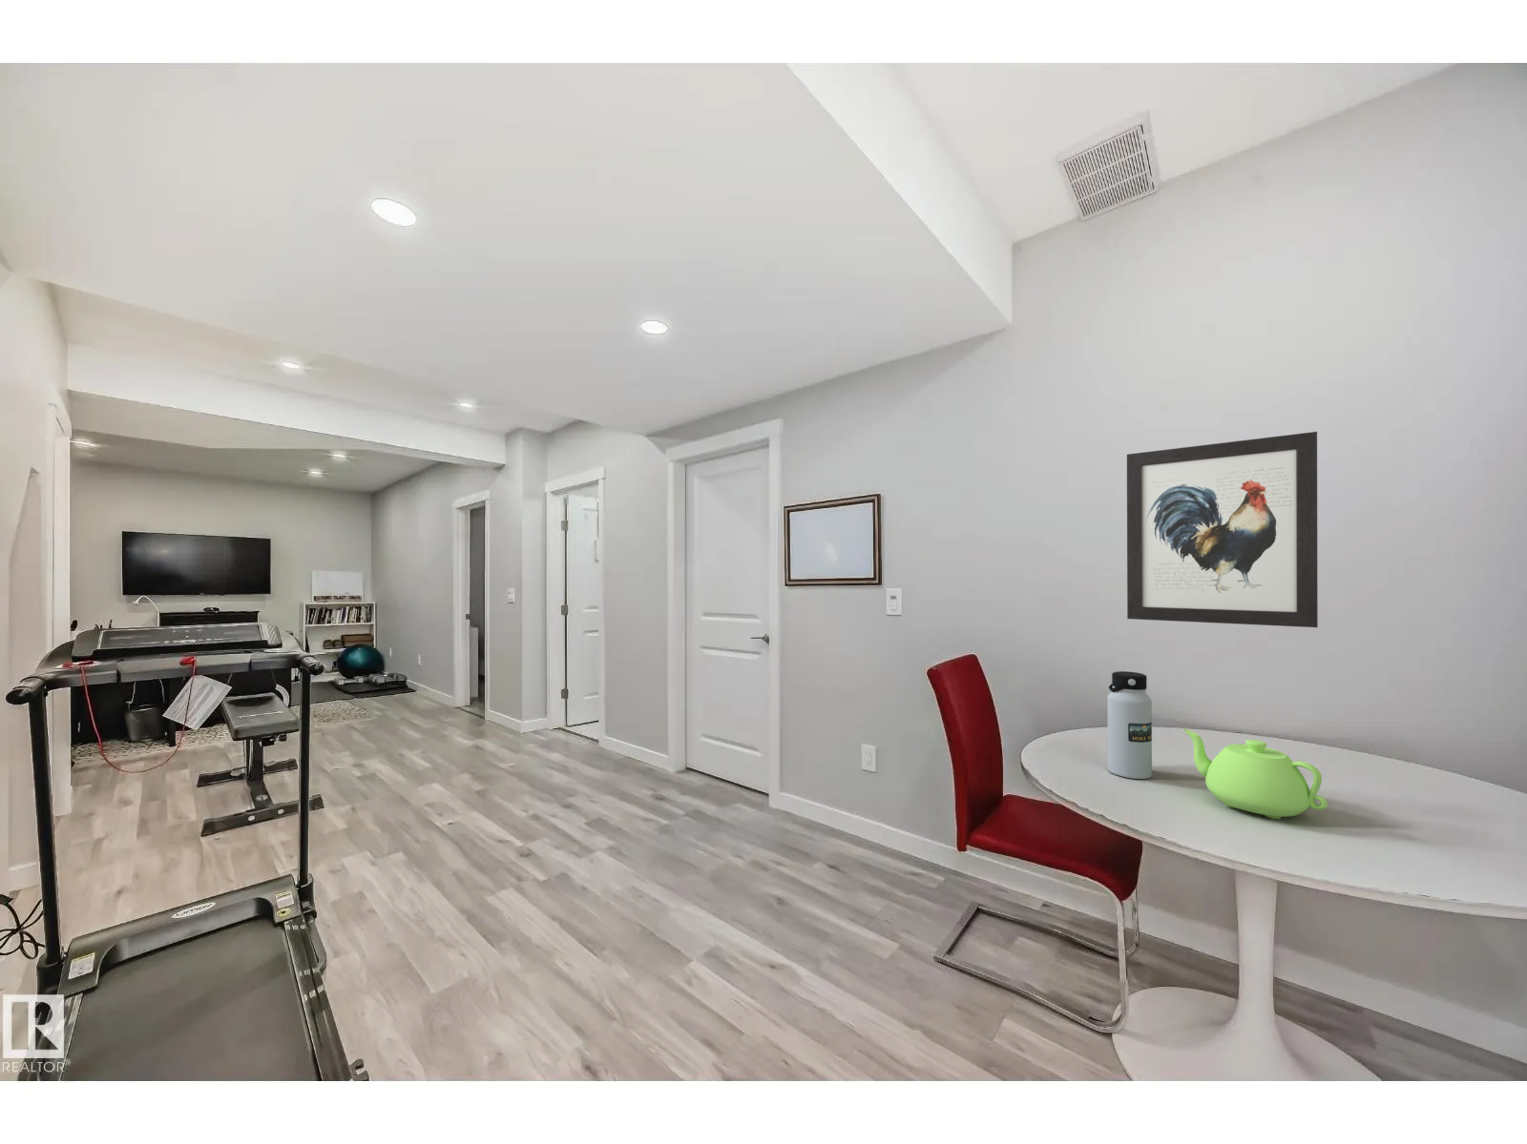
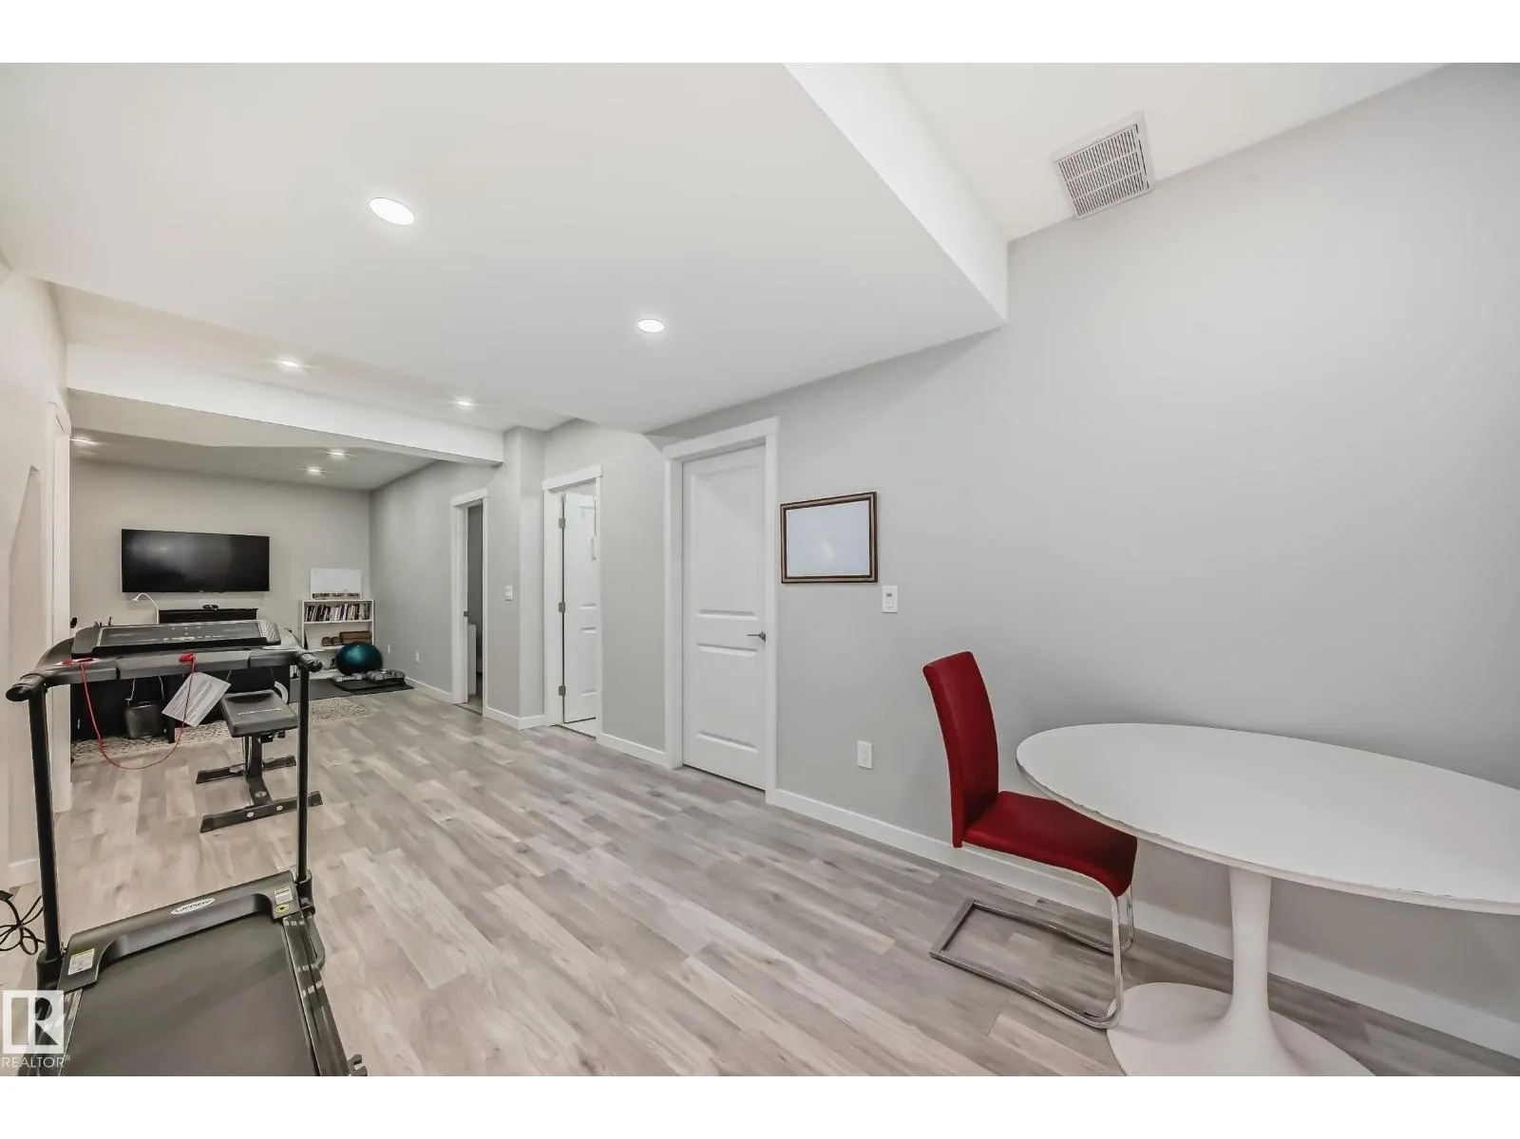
- water bottle (1129, 722)
- teapot (1249, 773)
- wall art (1214, 532)
